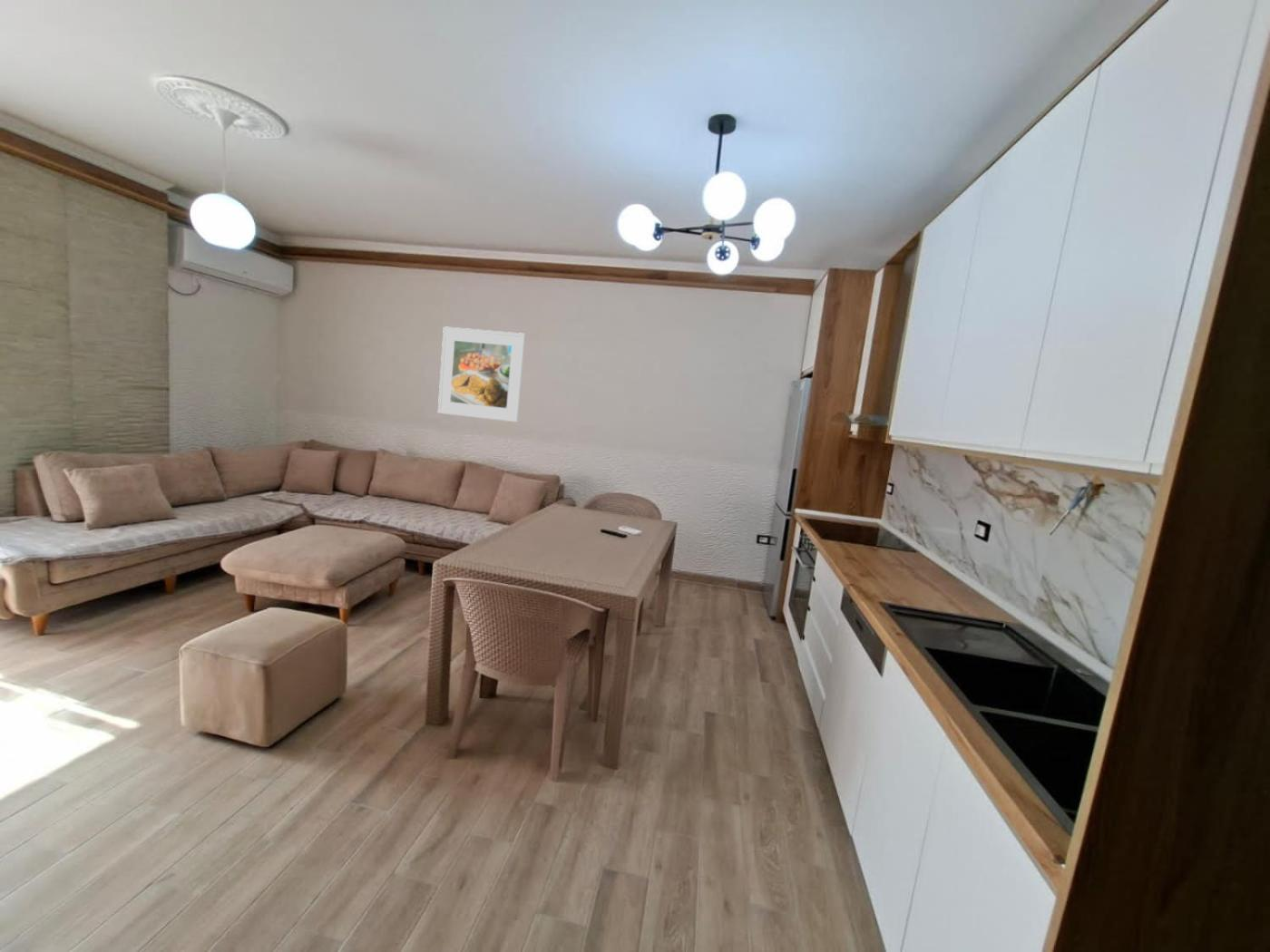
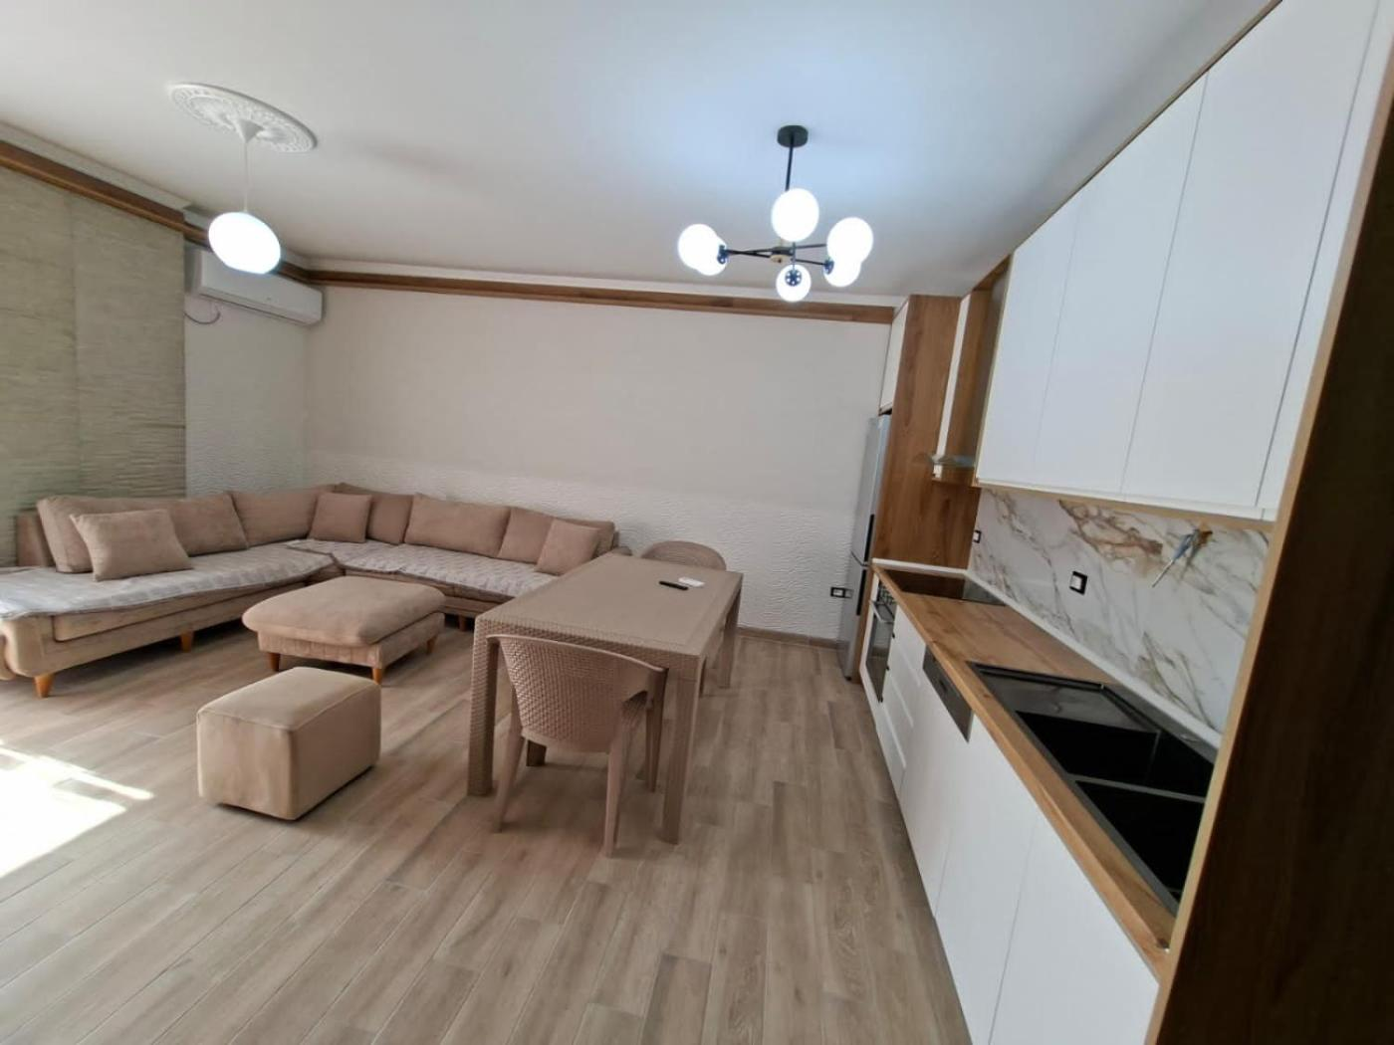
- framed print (480, 374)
